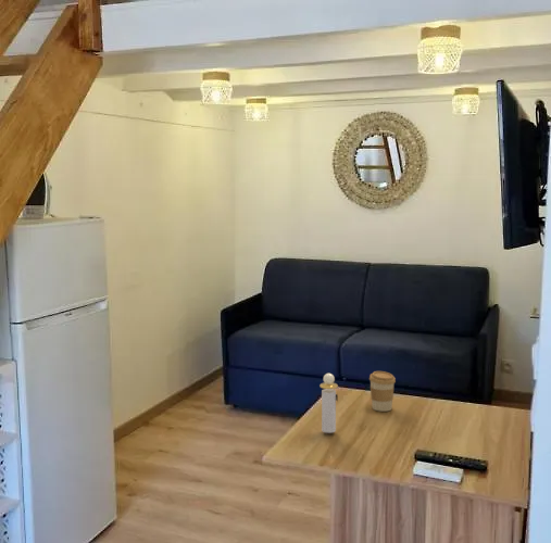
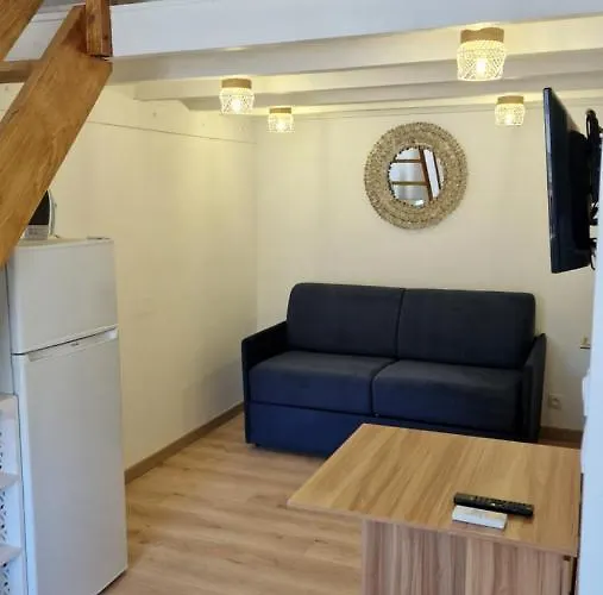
- perfume bottle (328, 403)
- coffee cup (381, 390)
